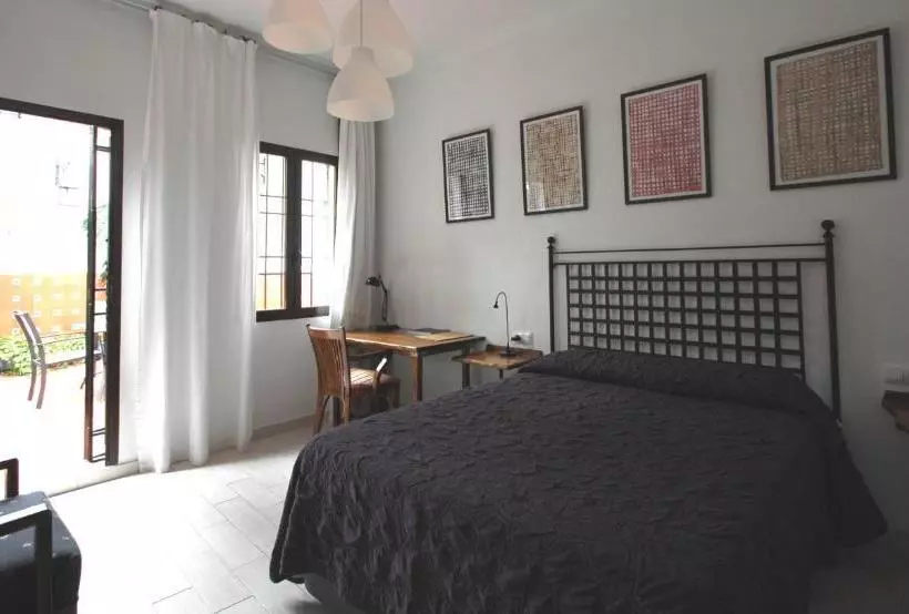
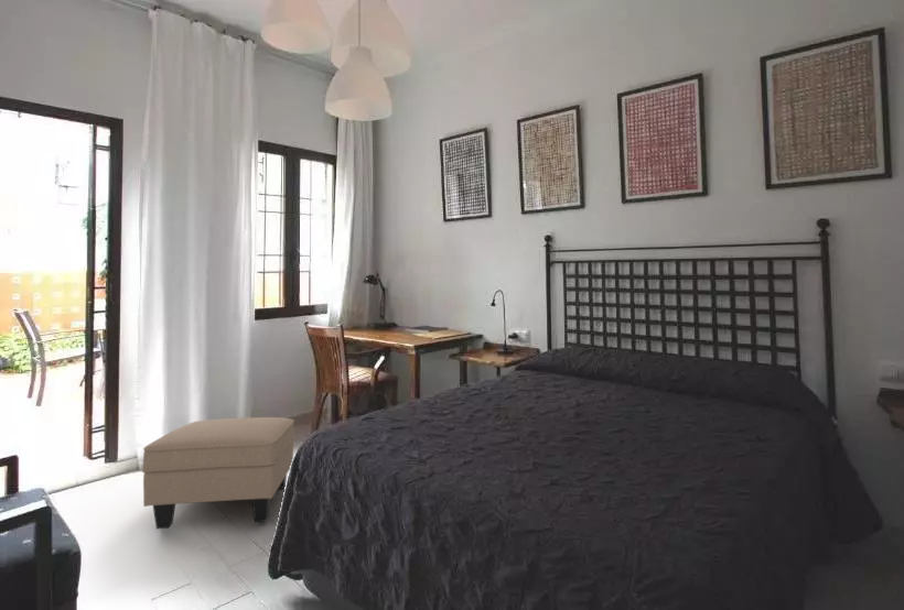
+ ottoman (227, 465)
